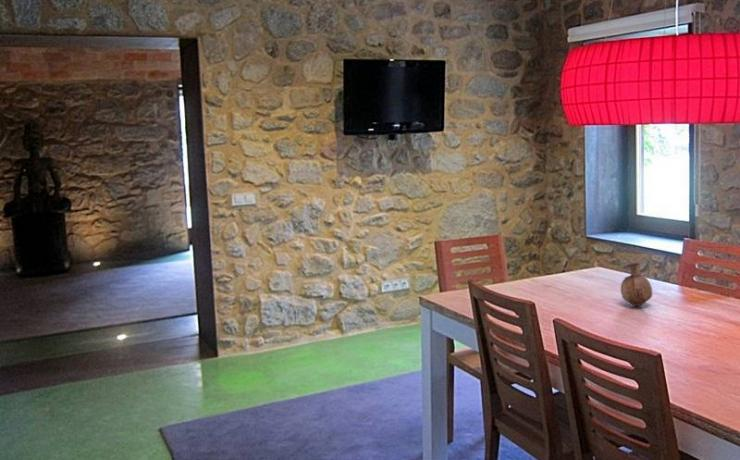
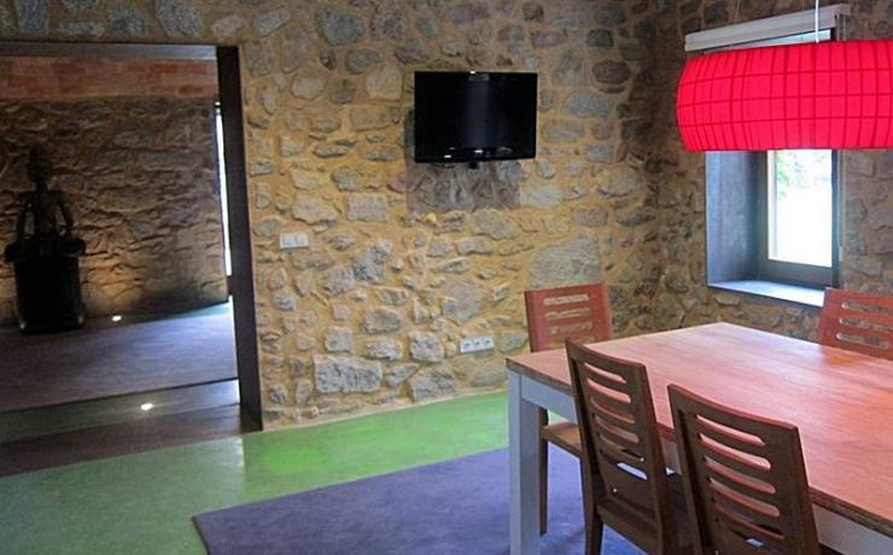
- vase (636, 284)
